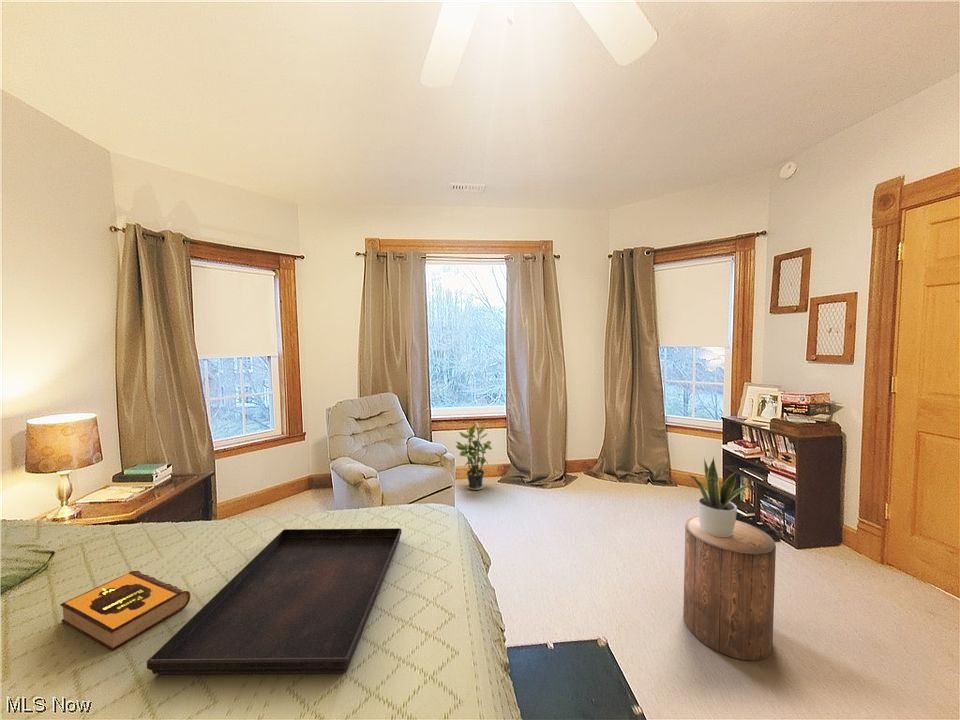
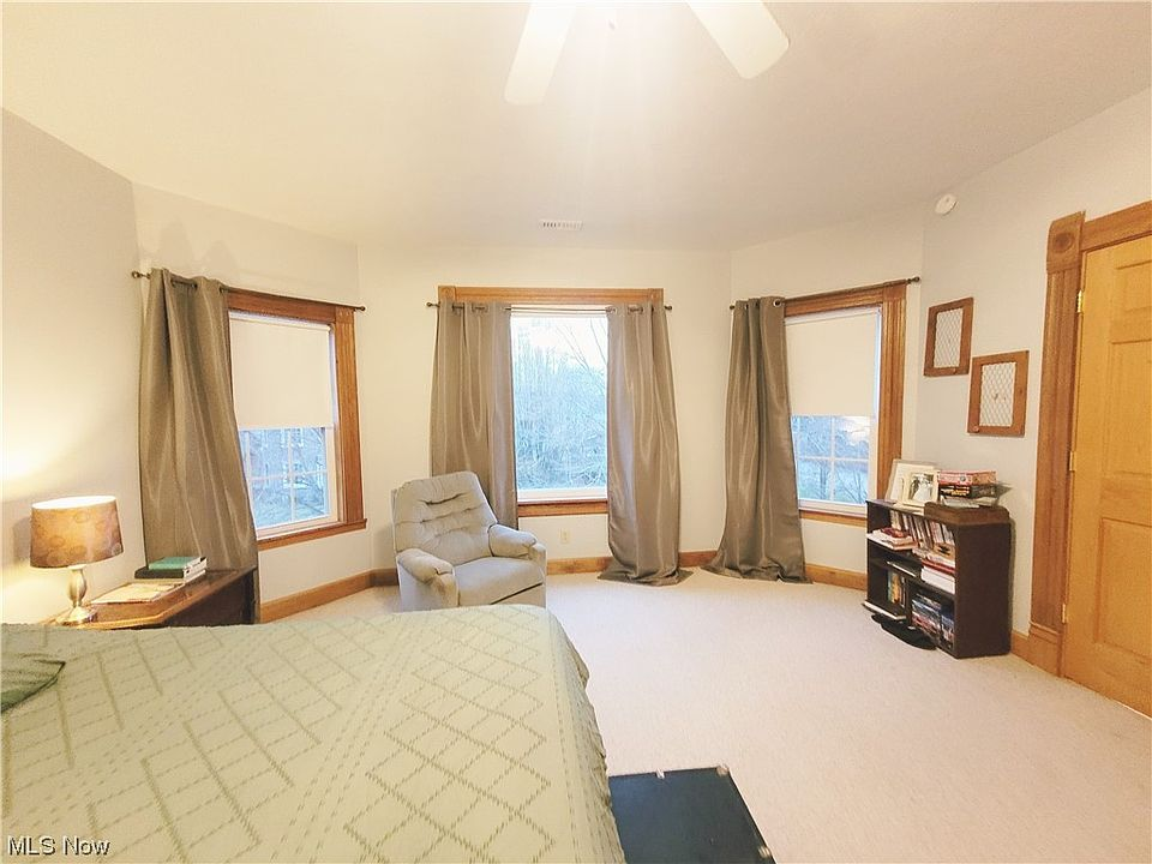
- stool (726, 581)
- serving tray (307, 583)
- potted plant (473, 454)
- hardback book (128, 604)
- potted plant (718, 493)
